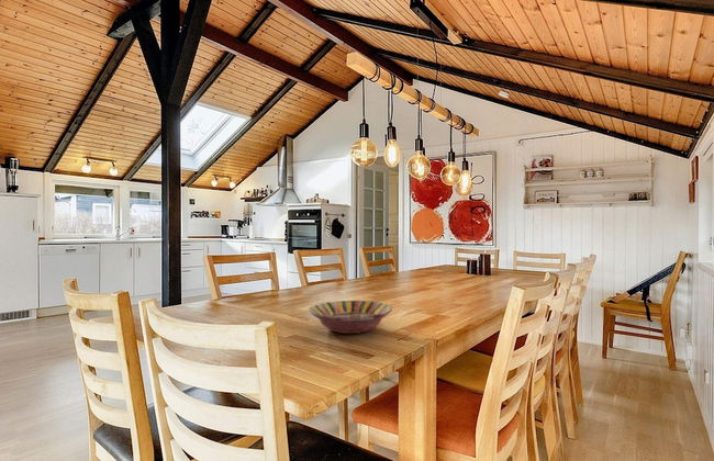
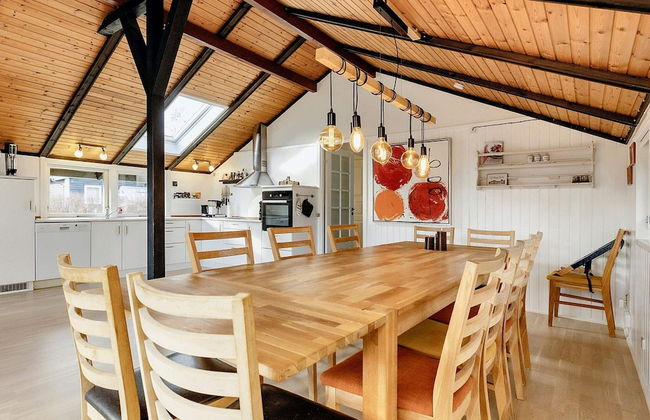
- serving bowl (350, 317)
